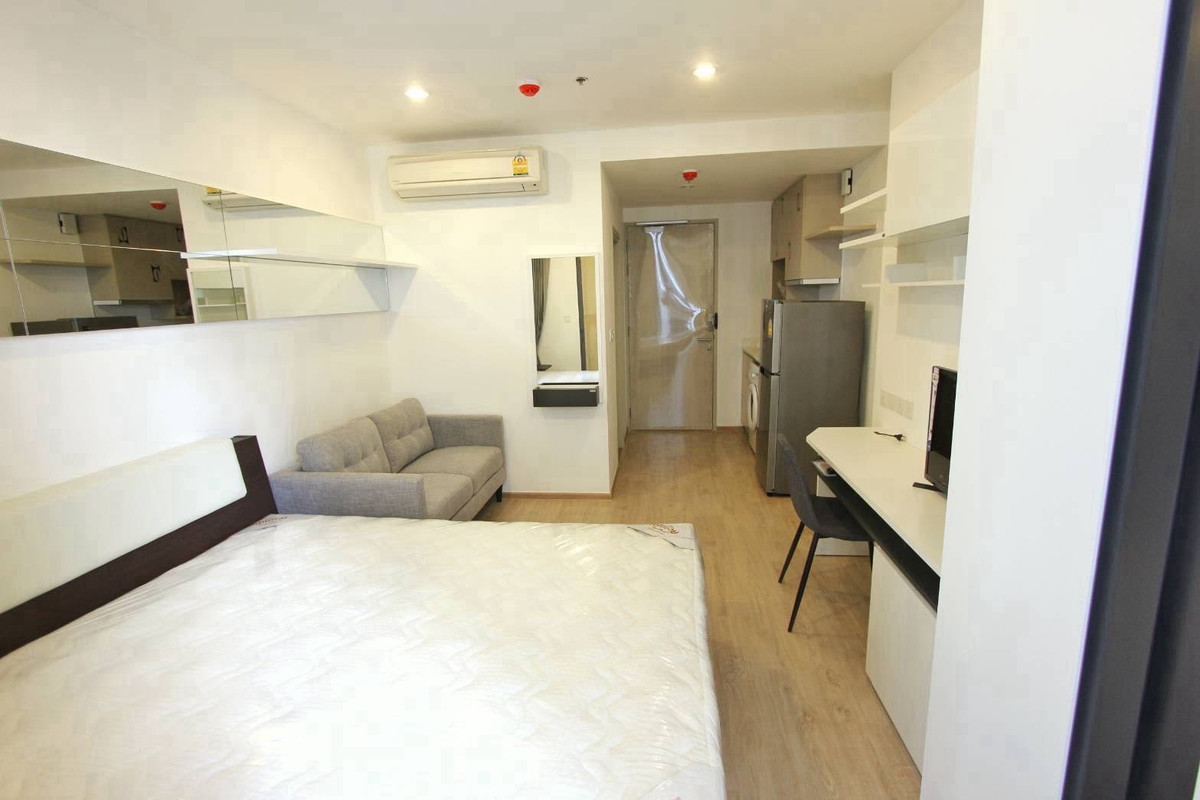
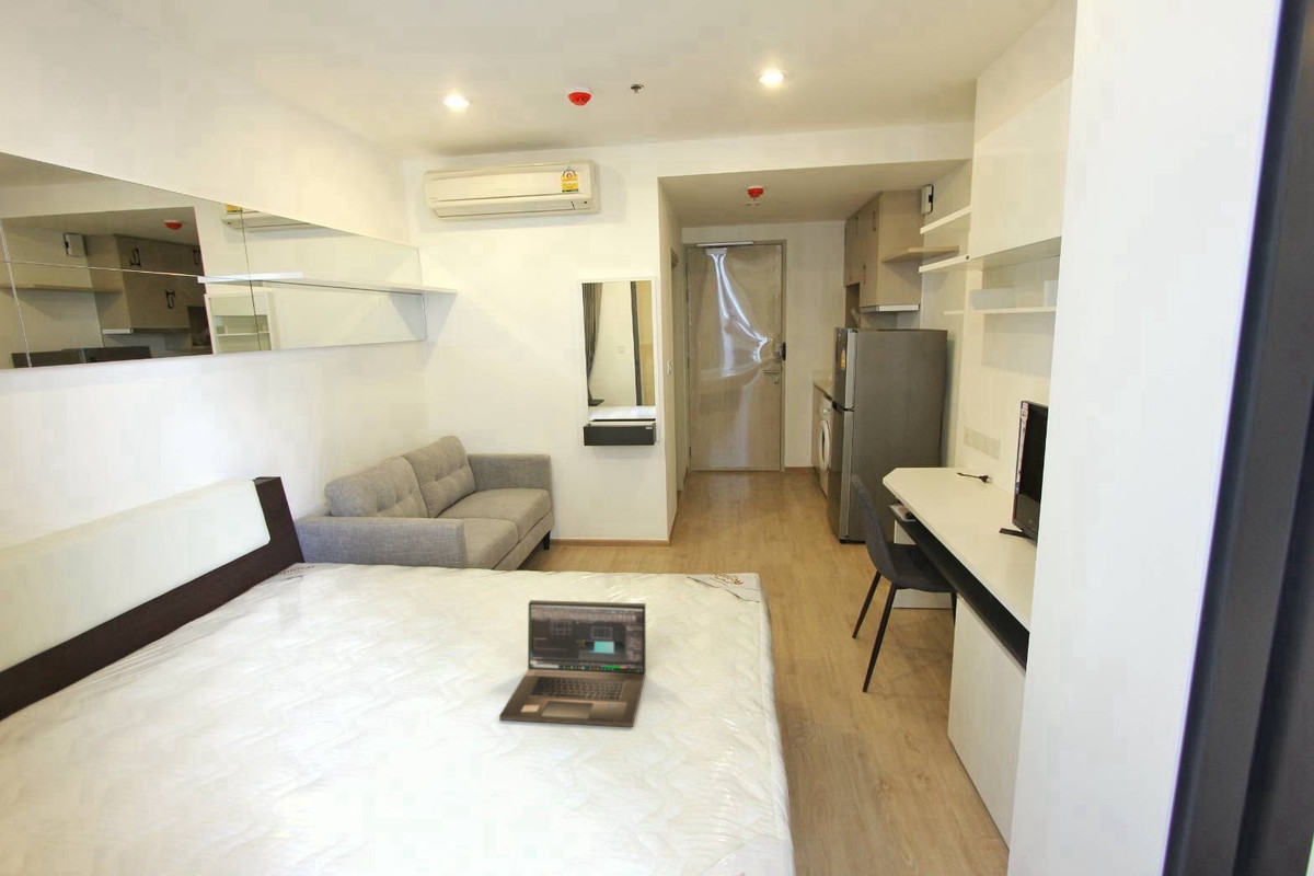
+ laptop (576, 658)
